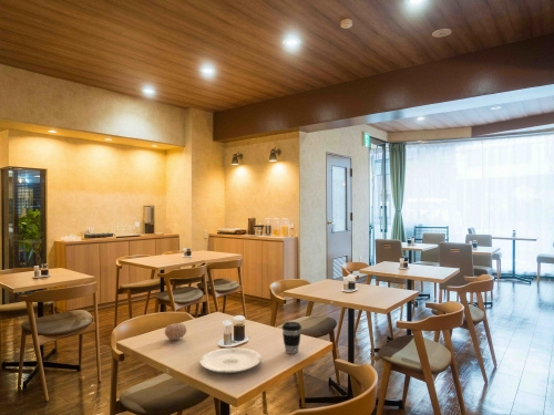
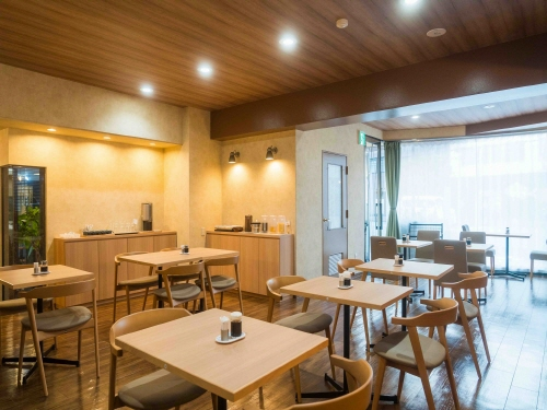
- coffee cup (291, 338)
- plate (230, 361)
- fruit (175, 331)
